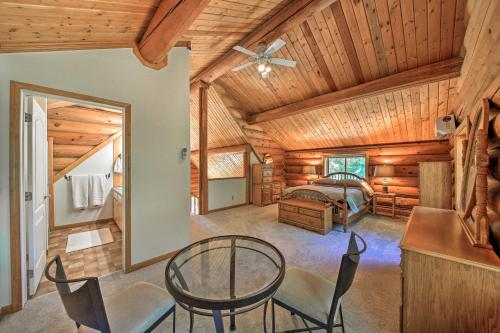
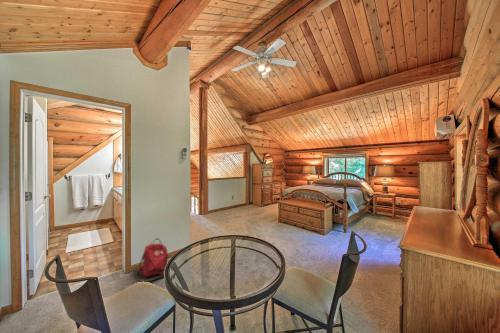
+ backpack (153, 256)
